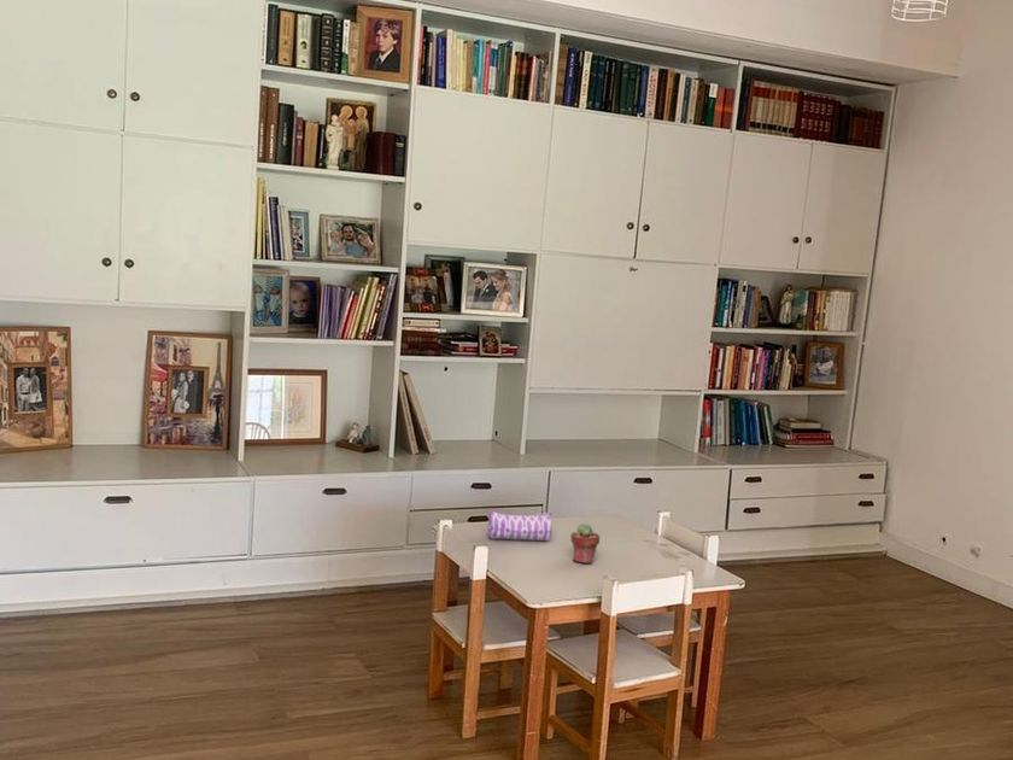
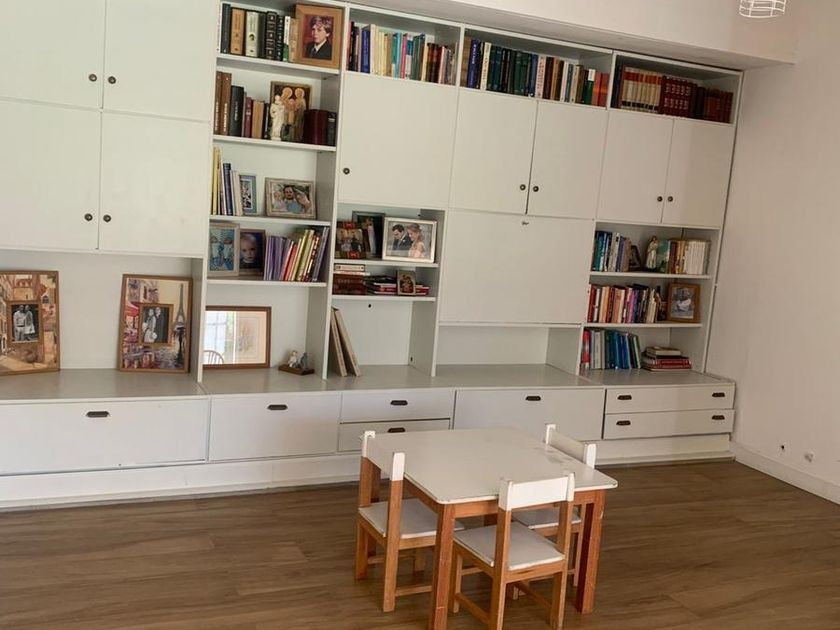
- pencil case (520, 525)
- potted succulent (584, 542)
